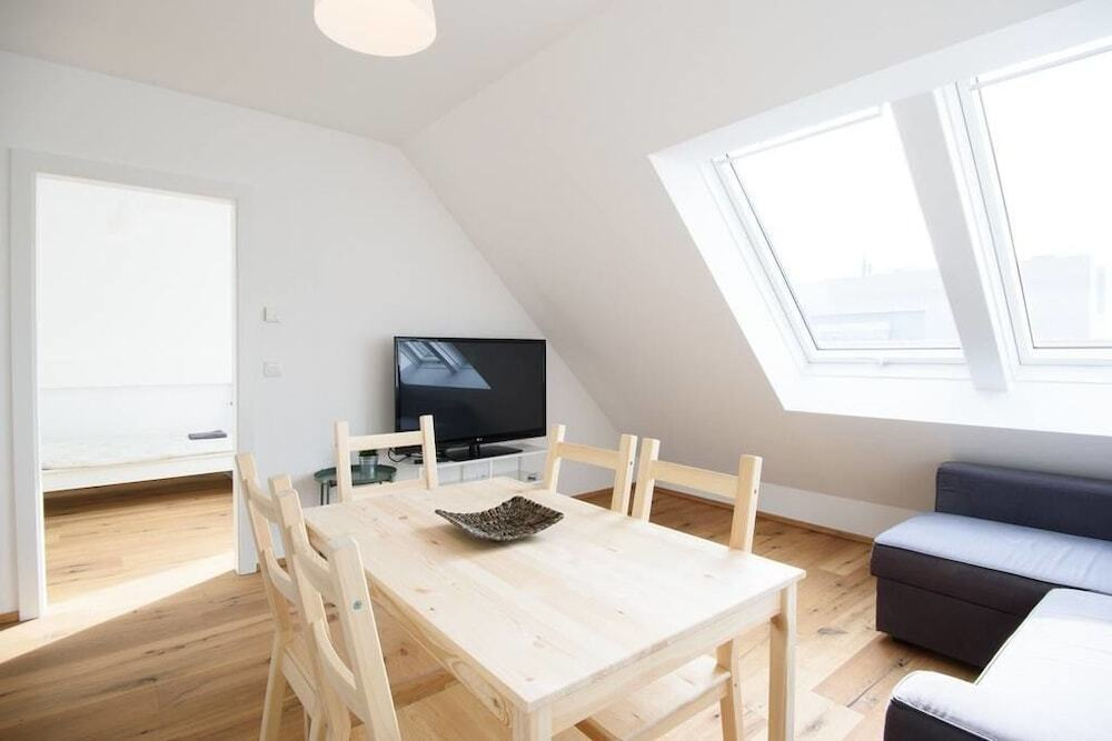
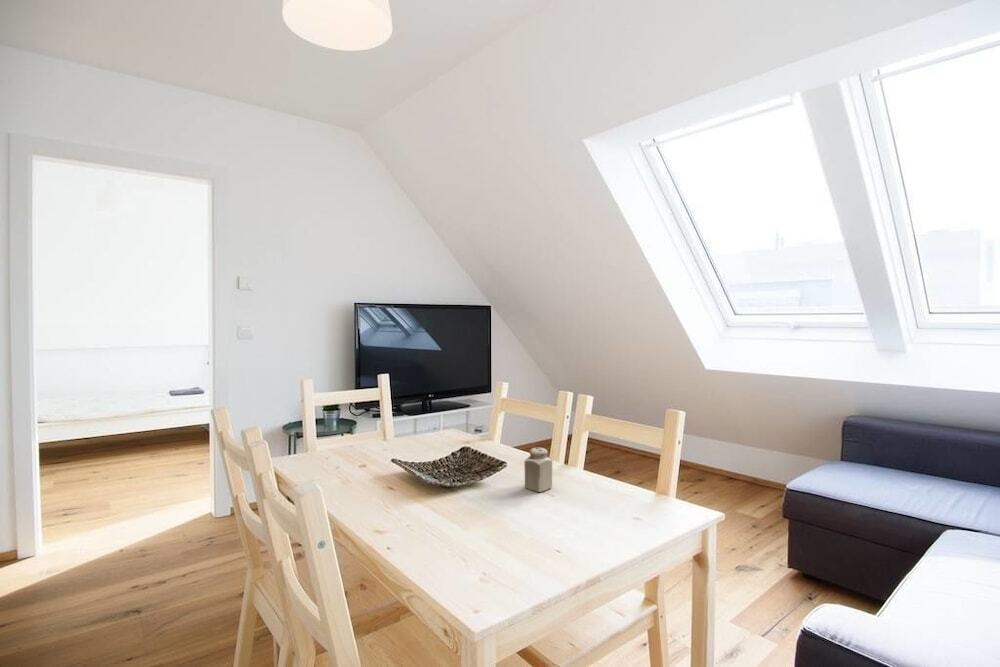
+ salt shaker (538, 468)
